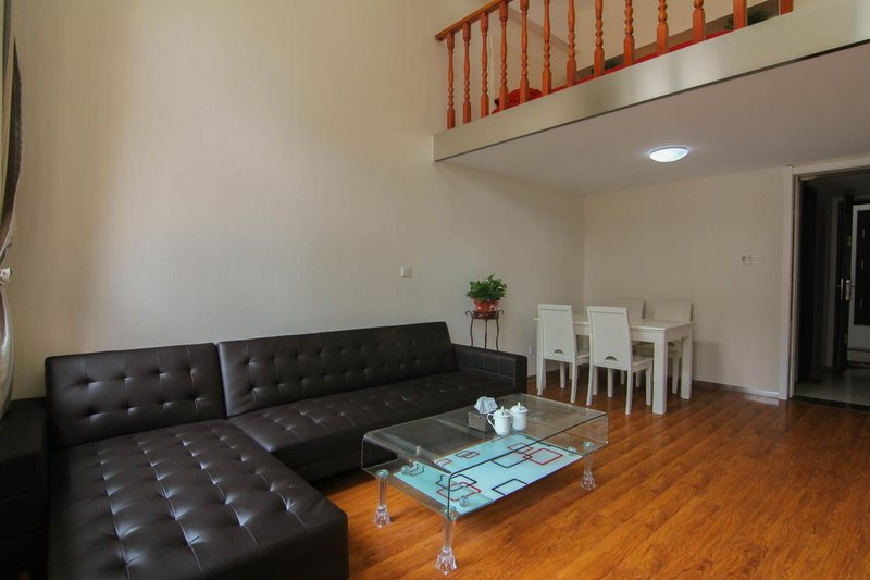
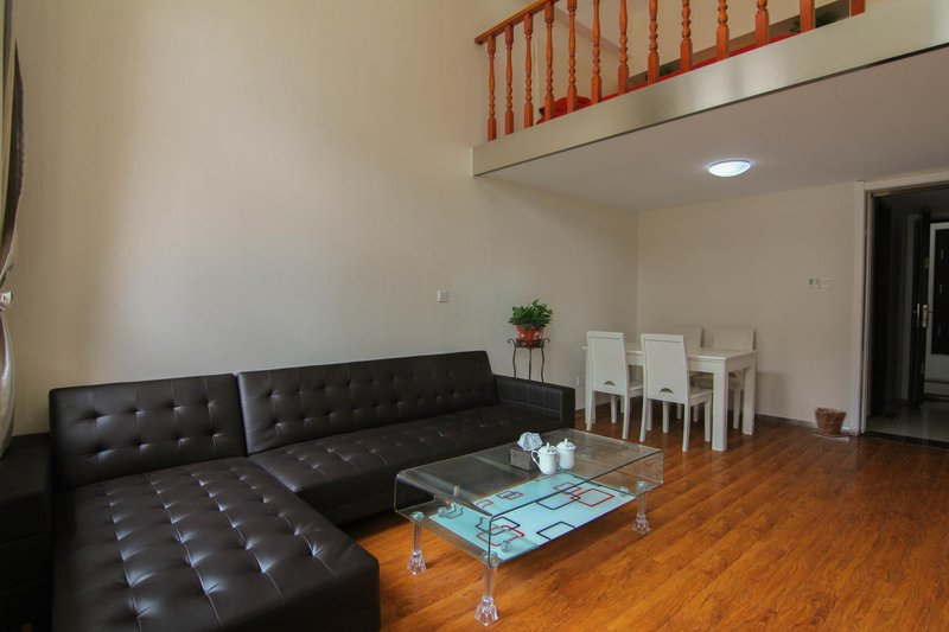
+ plant pot (829, 421)
